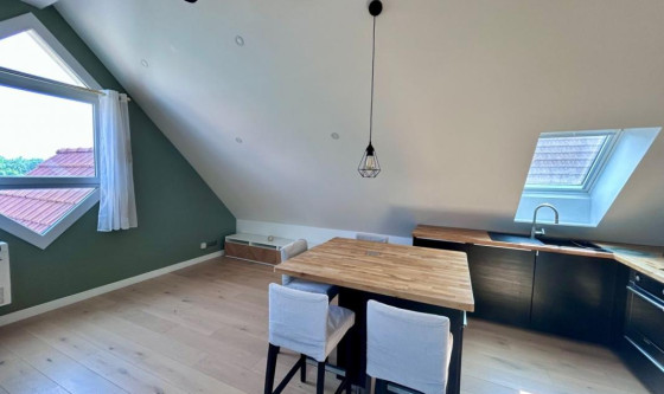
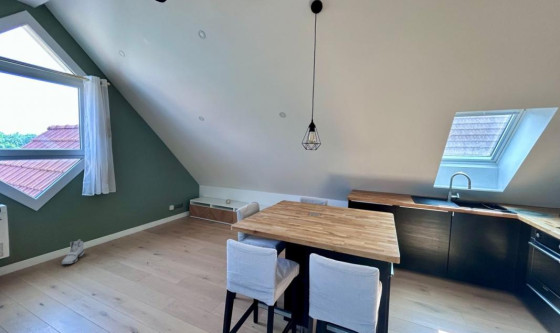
+ sneaker (73, 251)
